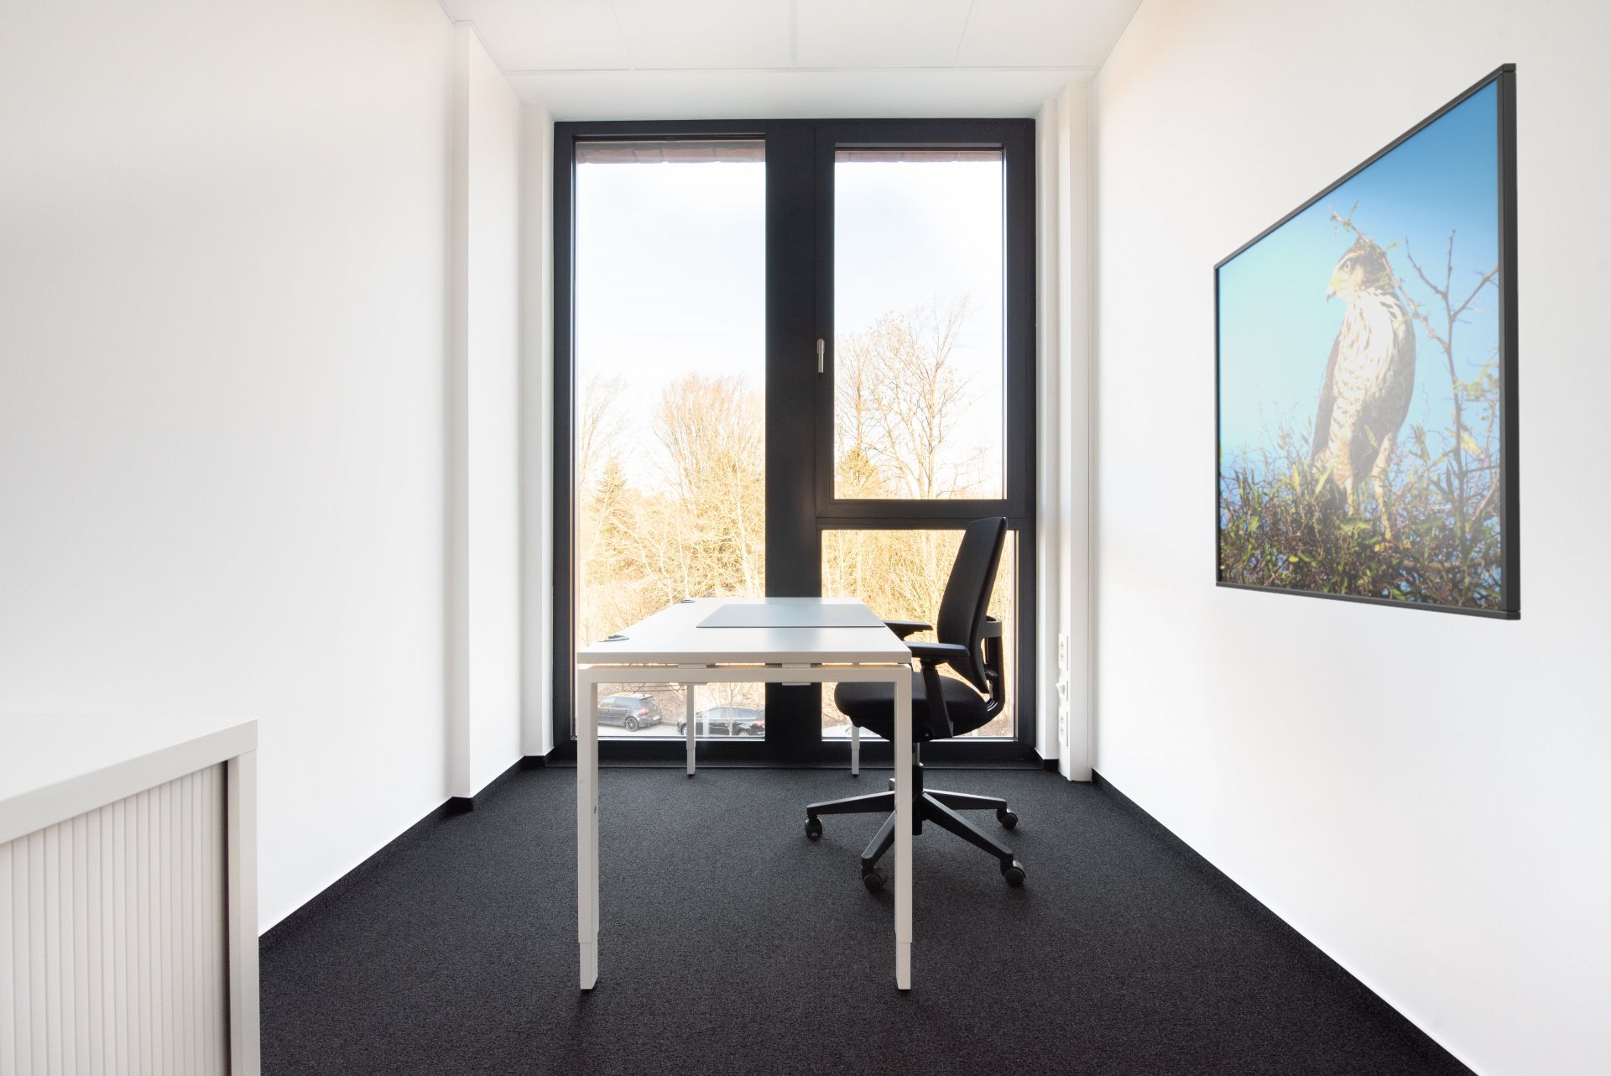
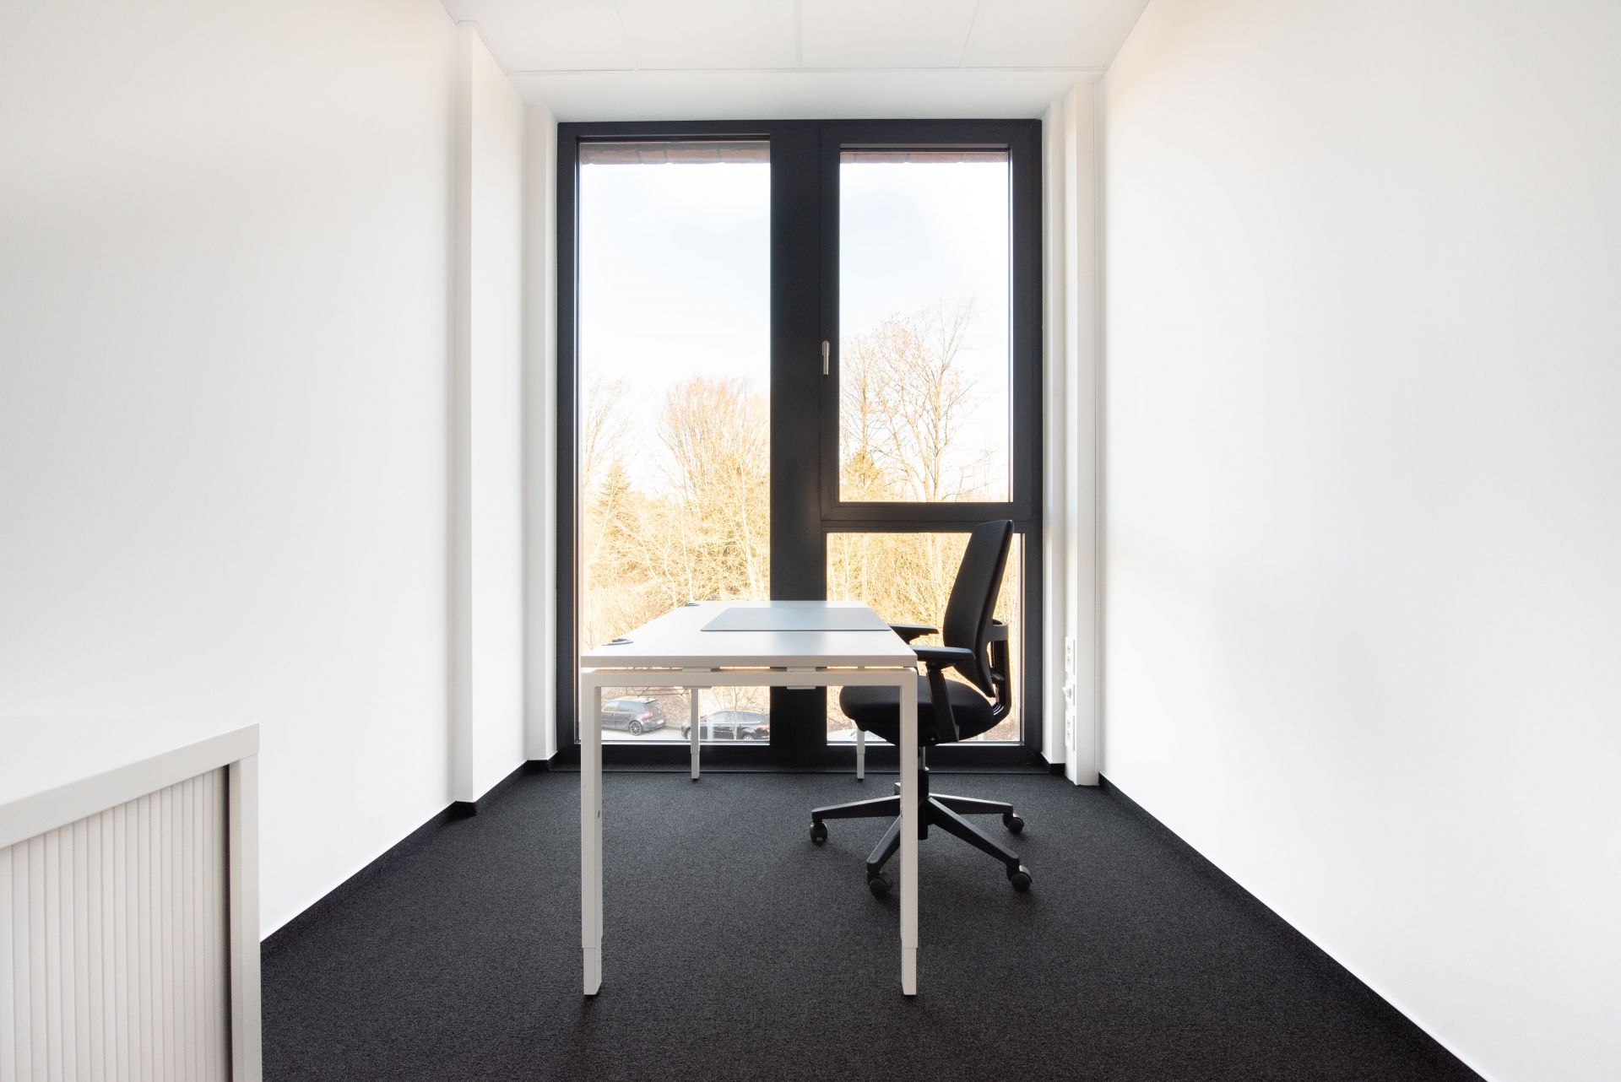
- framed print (1325, 394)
